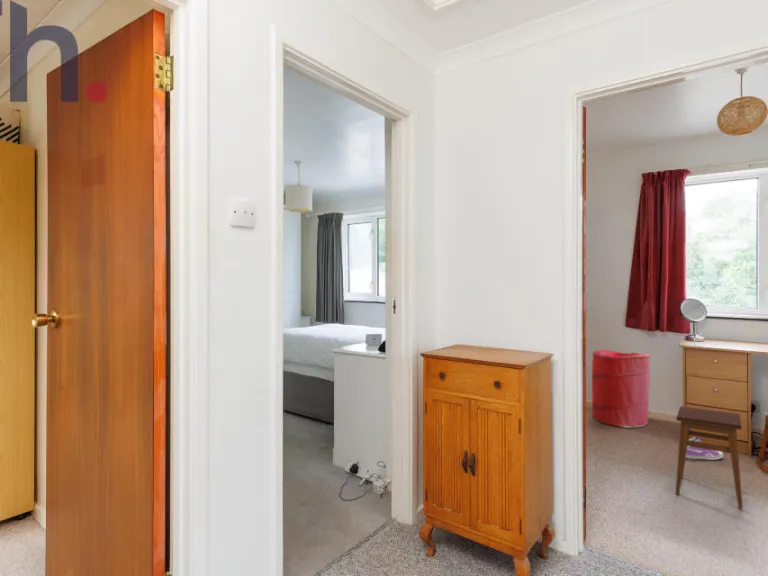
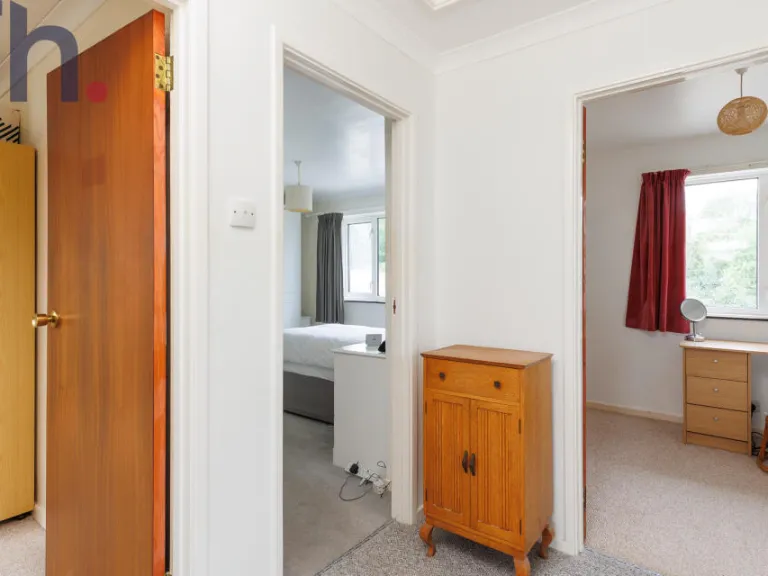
- laundry hamper (620, 385)
- stool (708, 449)
- sneaker (704, 449)
